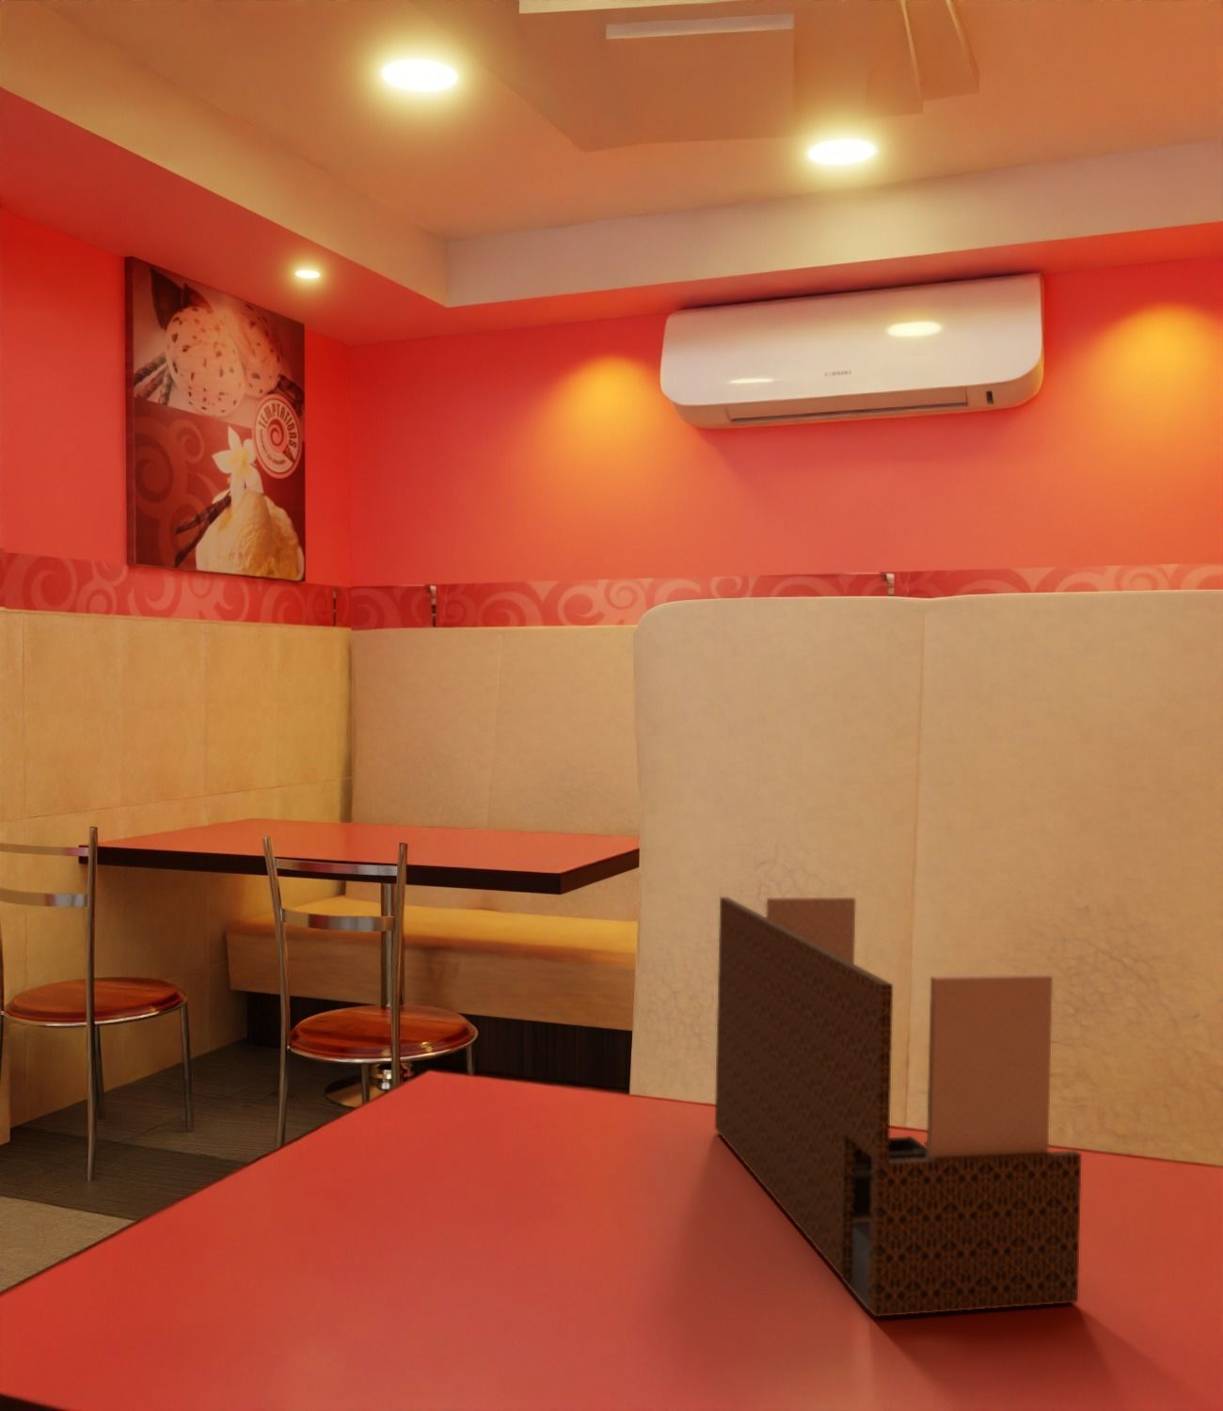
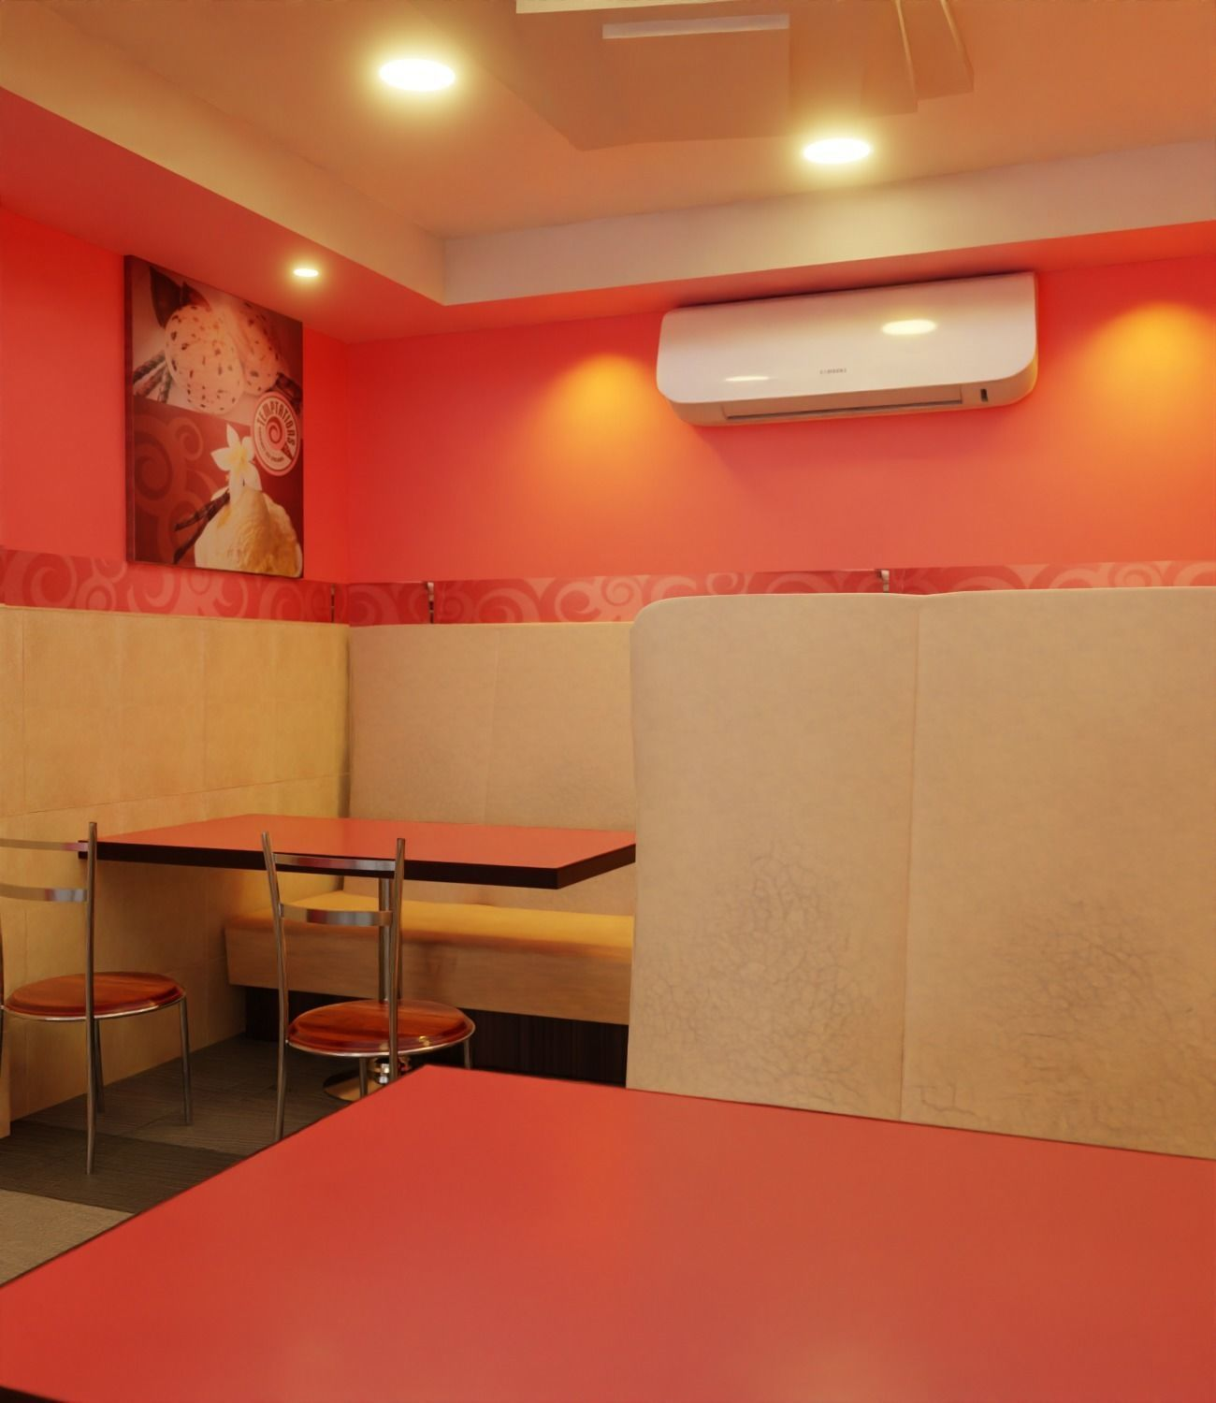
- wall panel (868, 1065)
